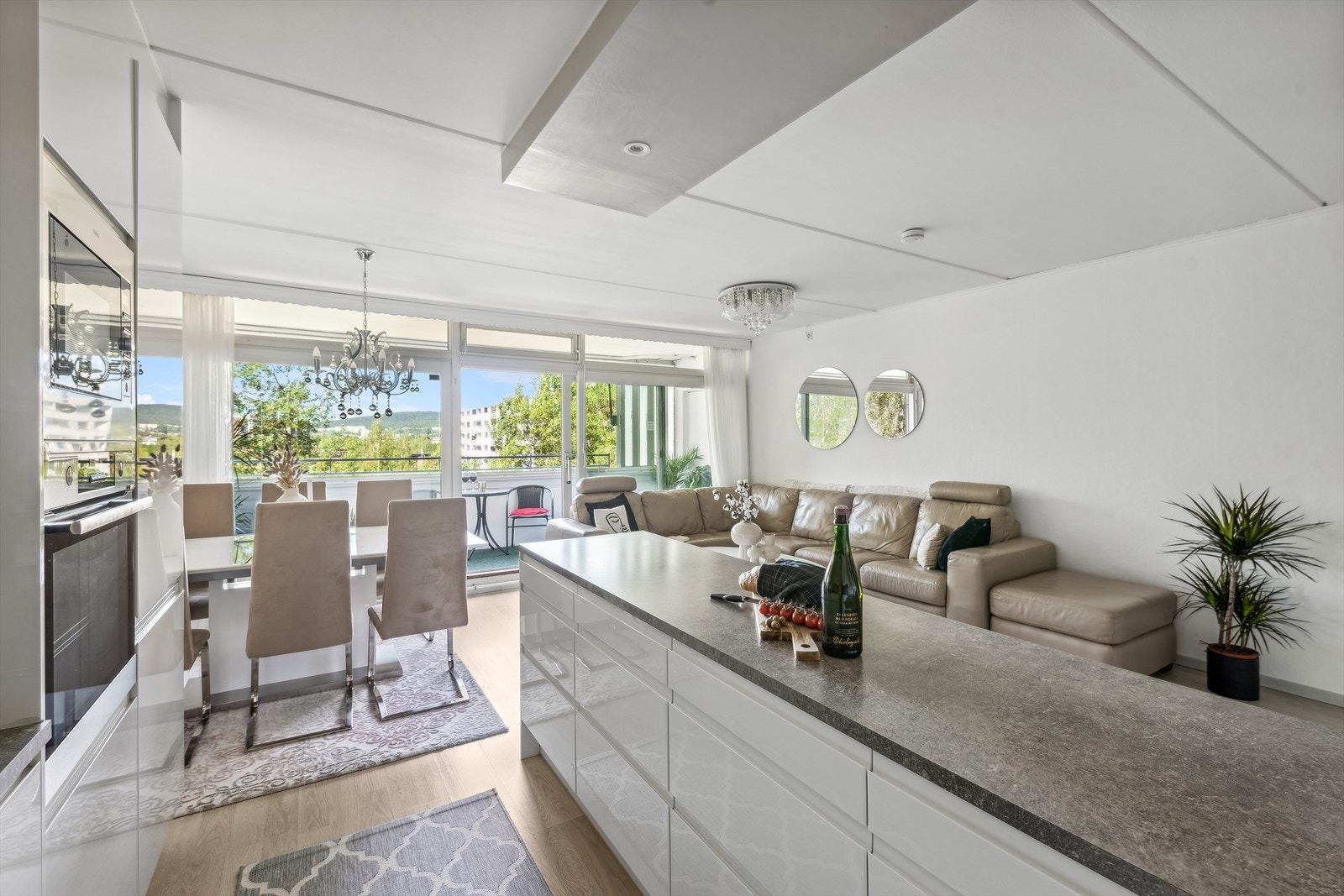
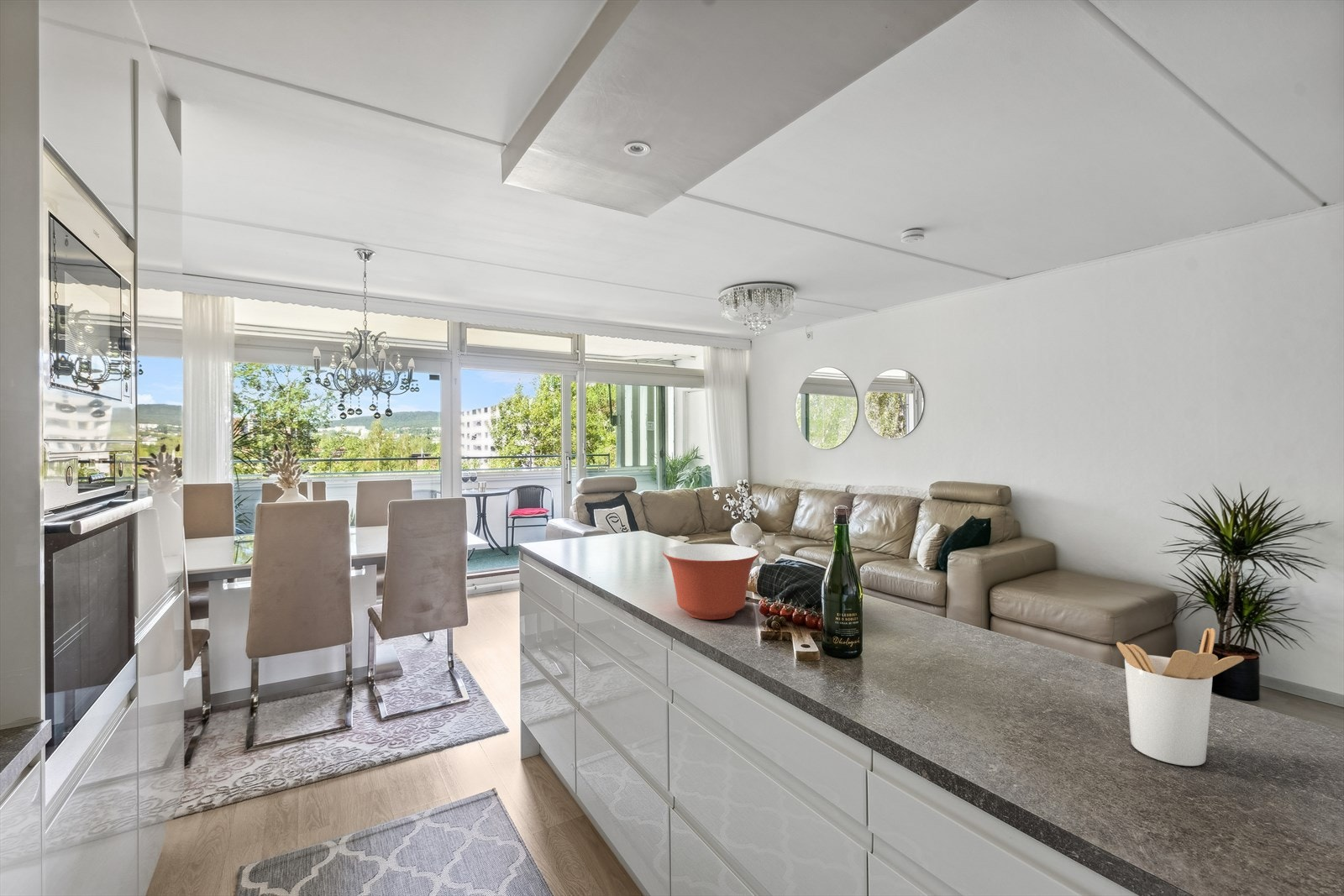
+ mixing bowl (711, 582)
+ utensil holder (1179, 695)
